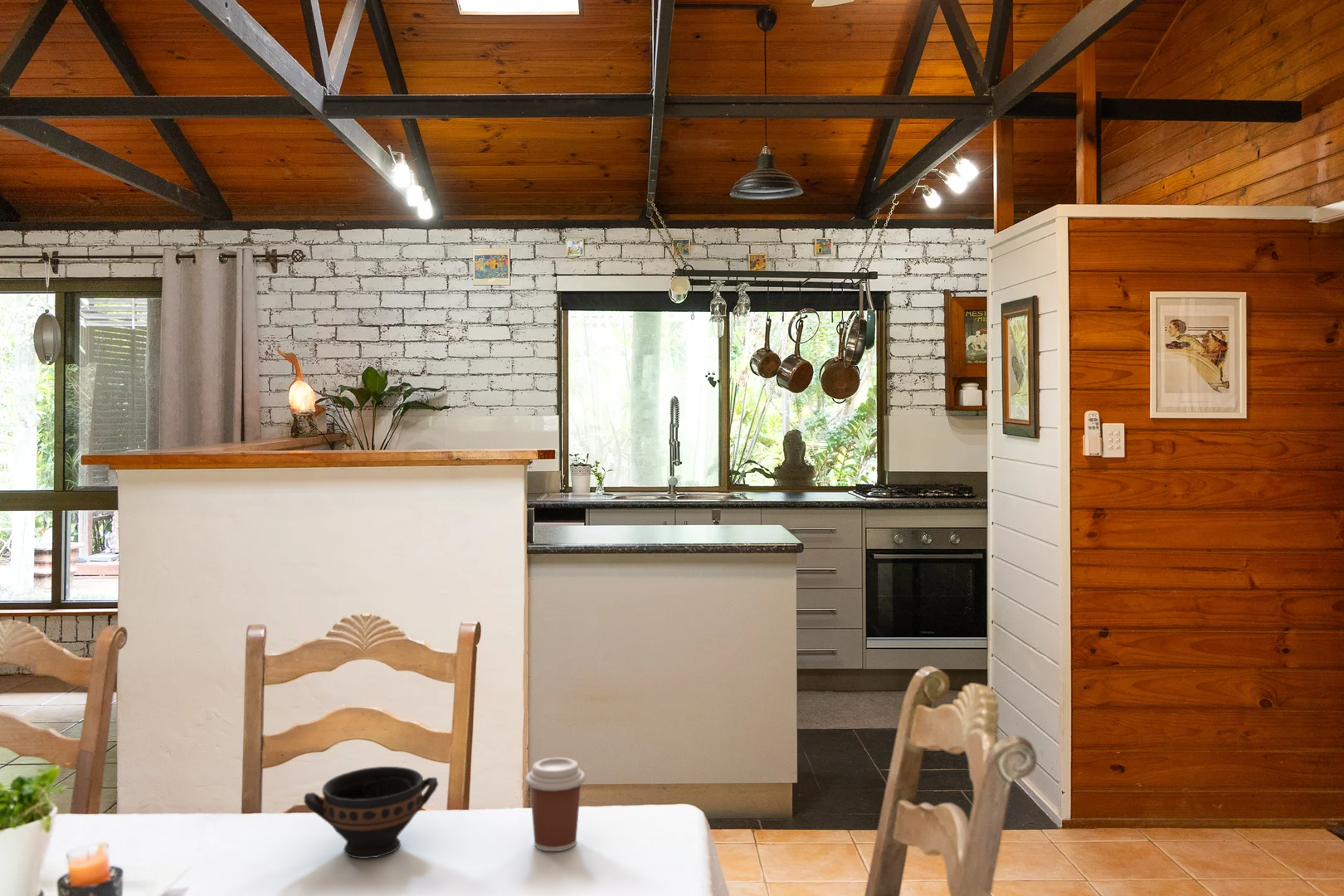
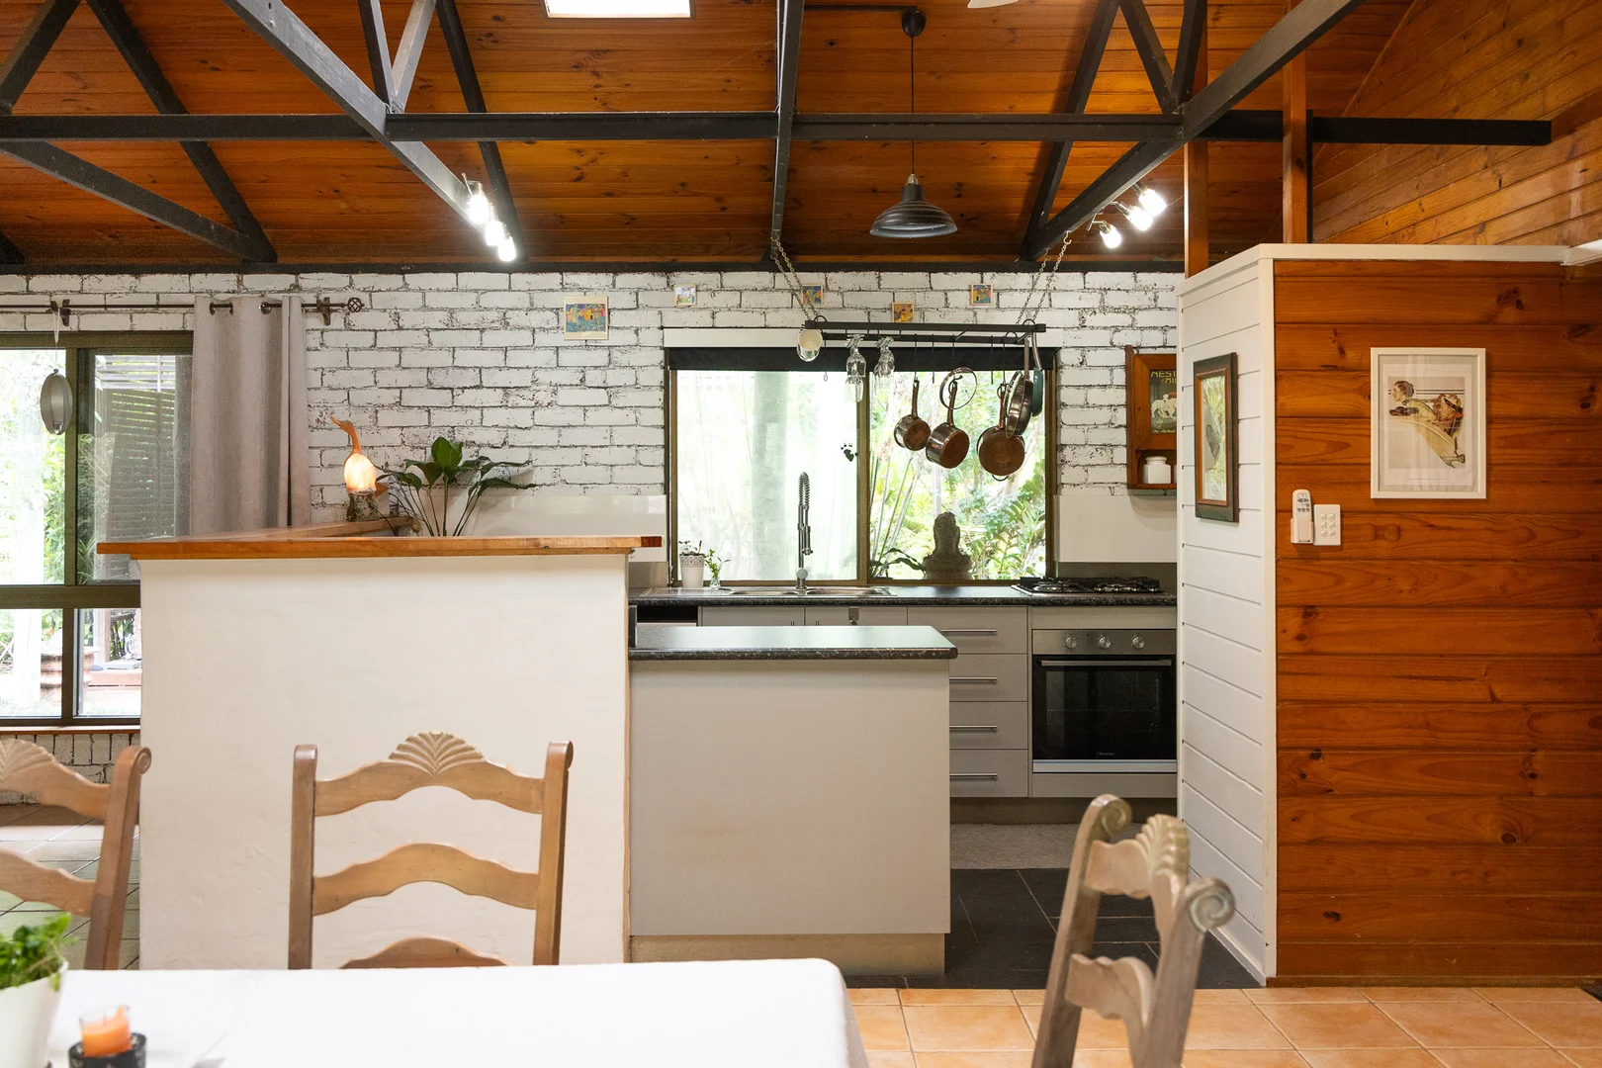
- bowl (372, 814)
- coffee cup (555, 803)
